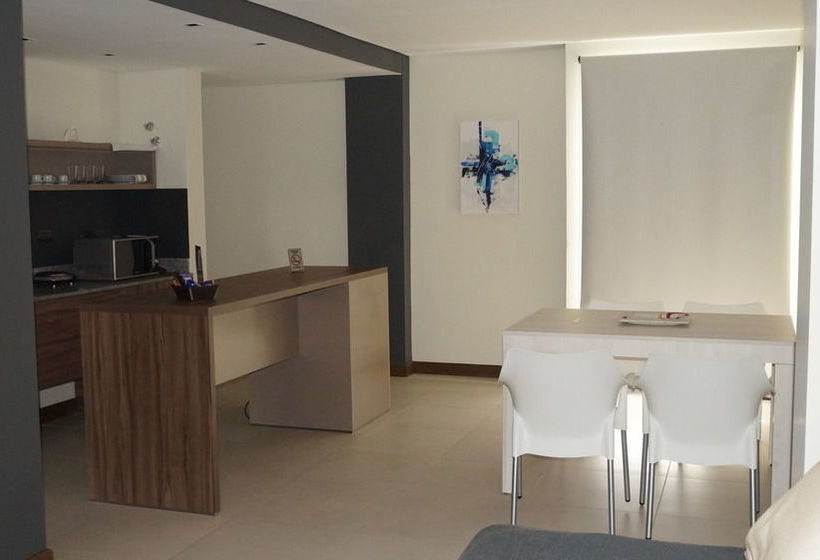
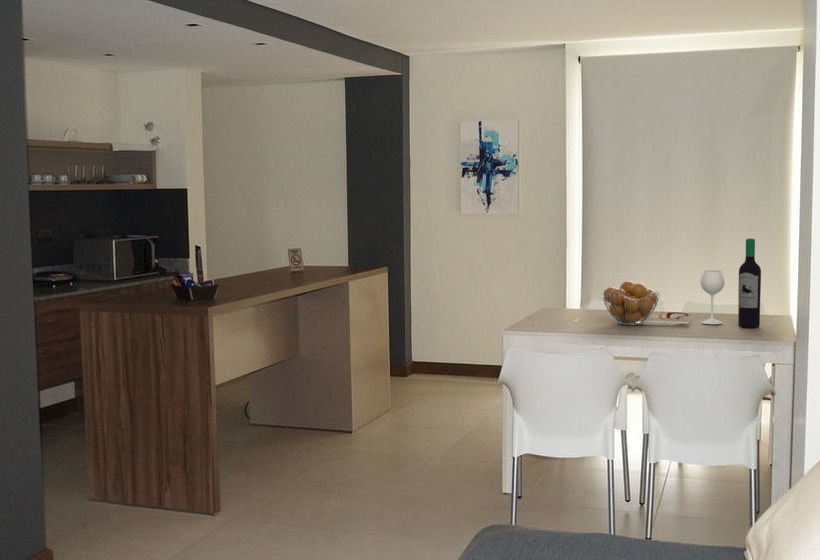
+ wine bottle (723, 281)
+ fruit basket (630, 302)
